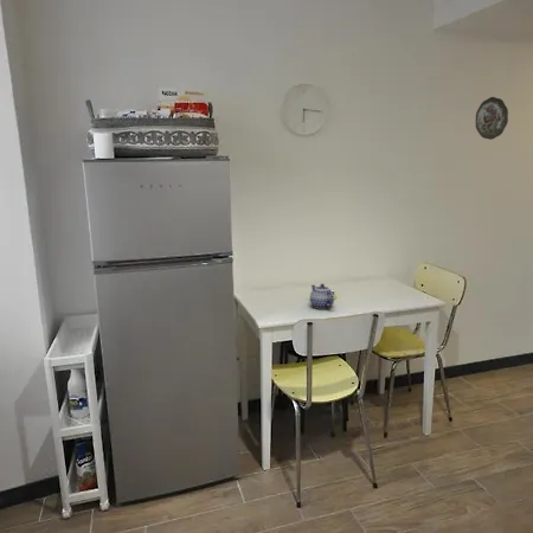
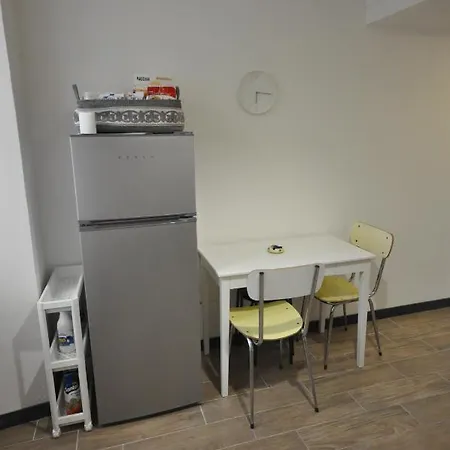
- teapot (321, 295)
- decorative plate (490, 118)
